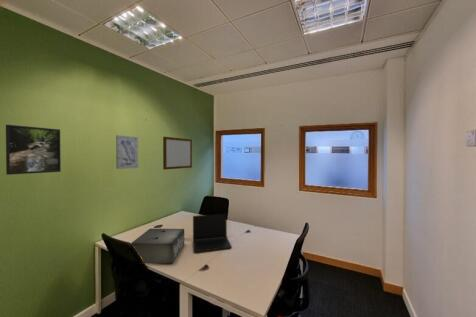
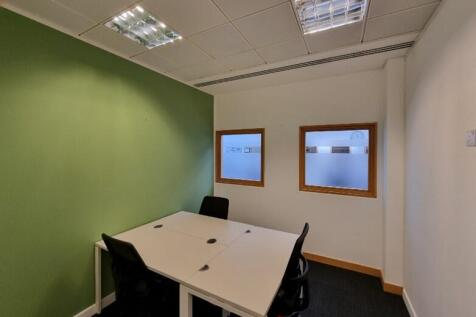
- speaker (160, 244)
- wall art (127, 152)
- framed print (35, 150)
- writing board (178, 153)
- laptop (211, 231)
